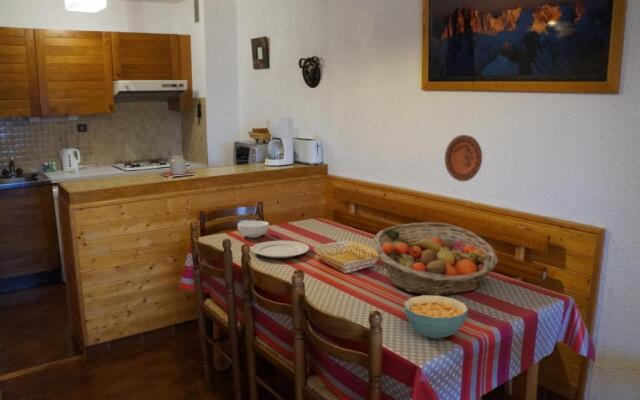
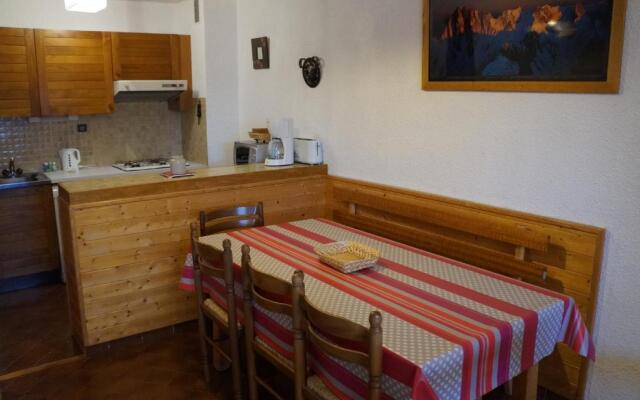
- chinaware (280, 250)
- fruit basket (434, 257)
- cereal bowl (253, 229)
- decorative plate (463, 158)
- cereal bowl (435, 320)
